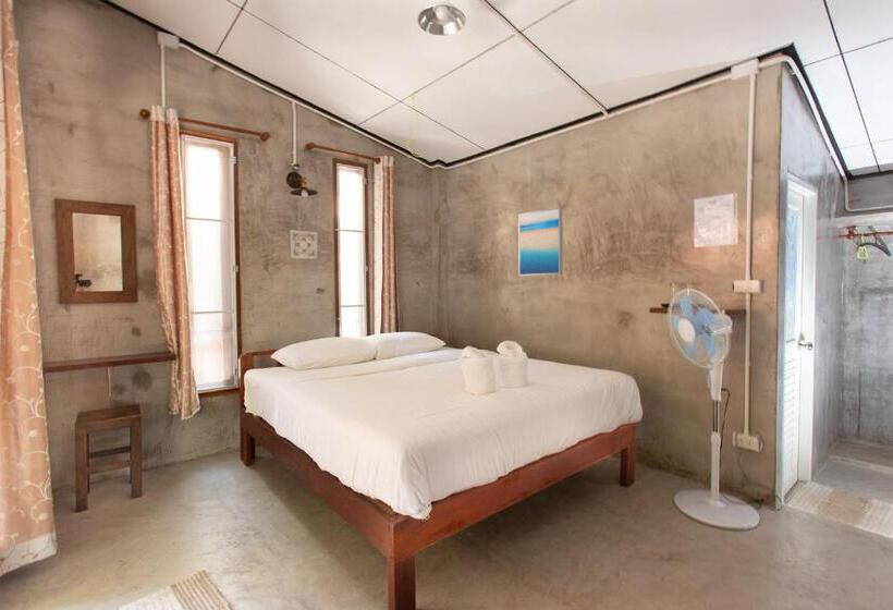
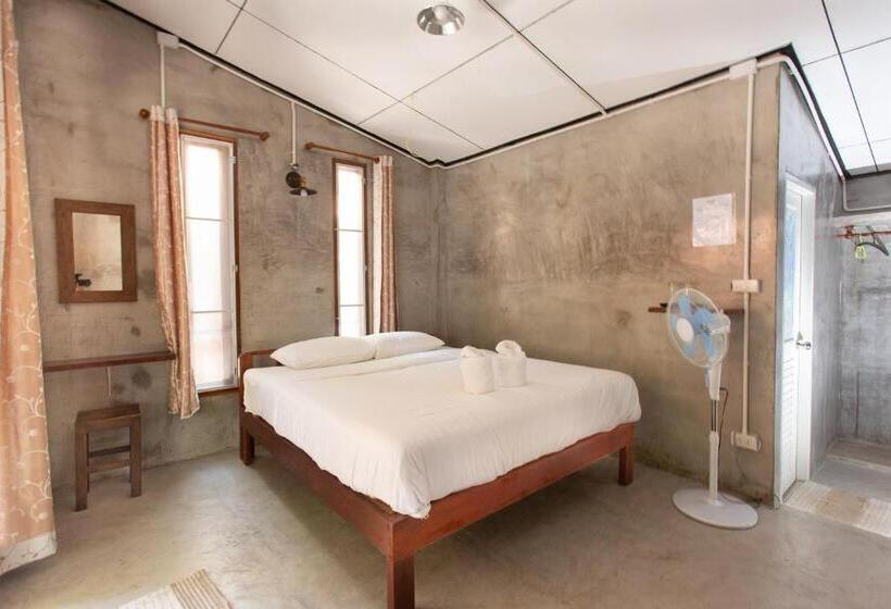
- wall art (539, 243)
- wall ornament (303, 245)
